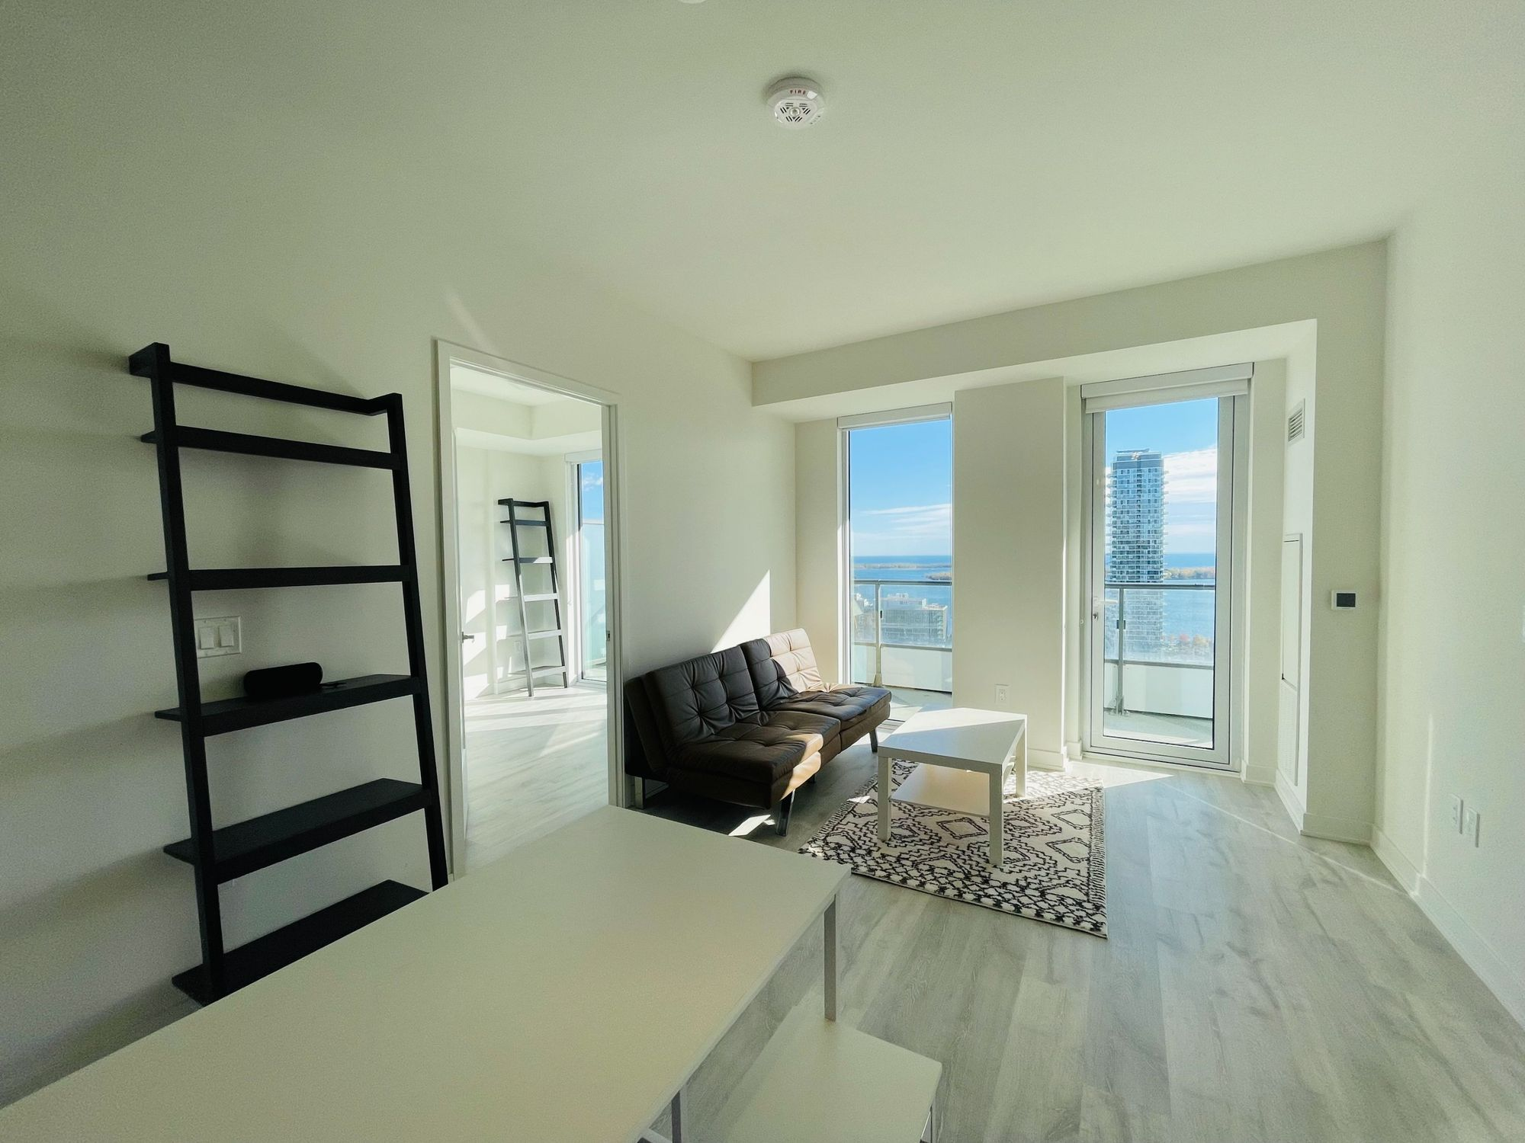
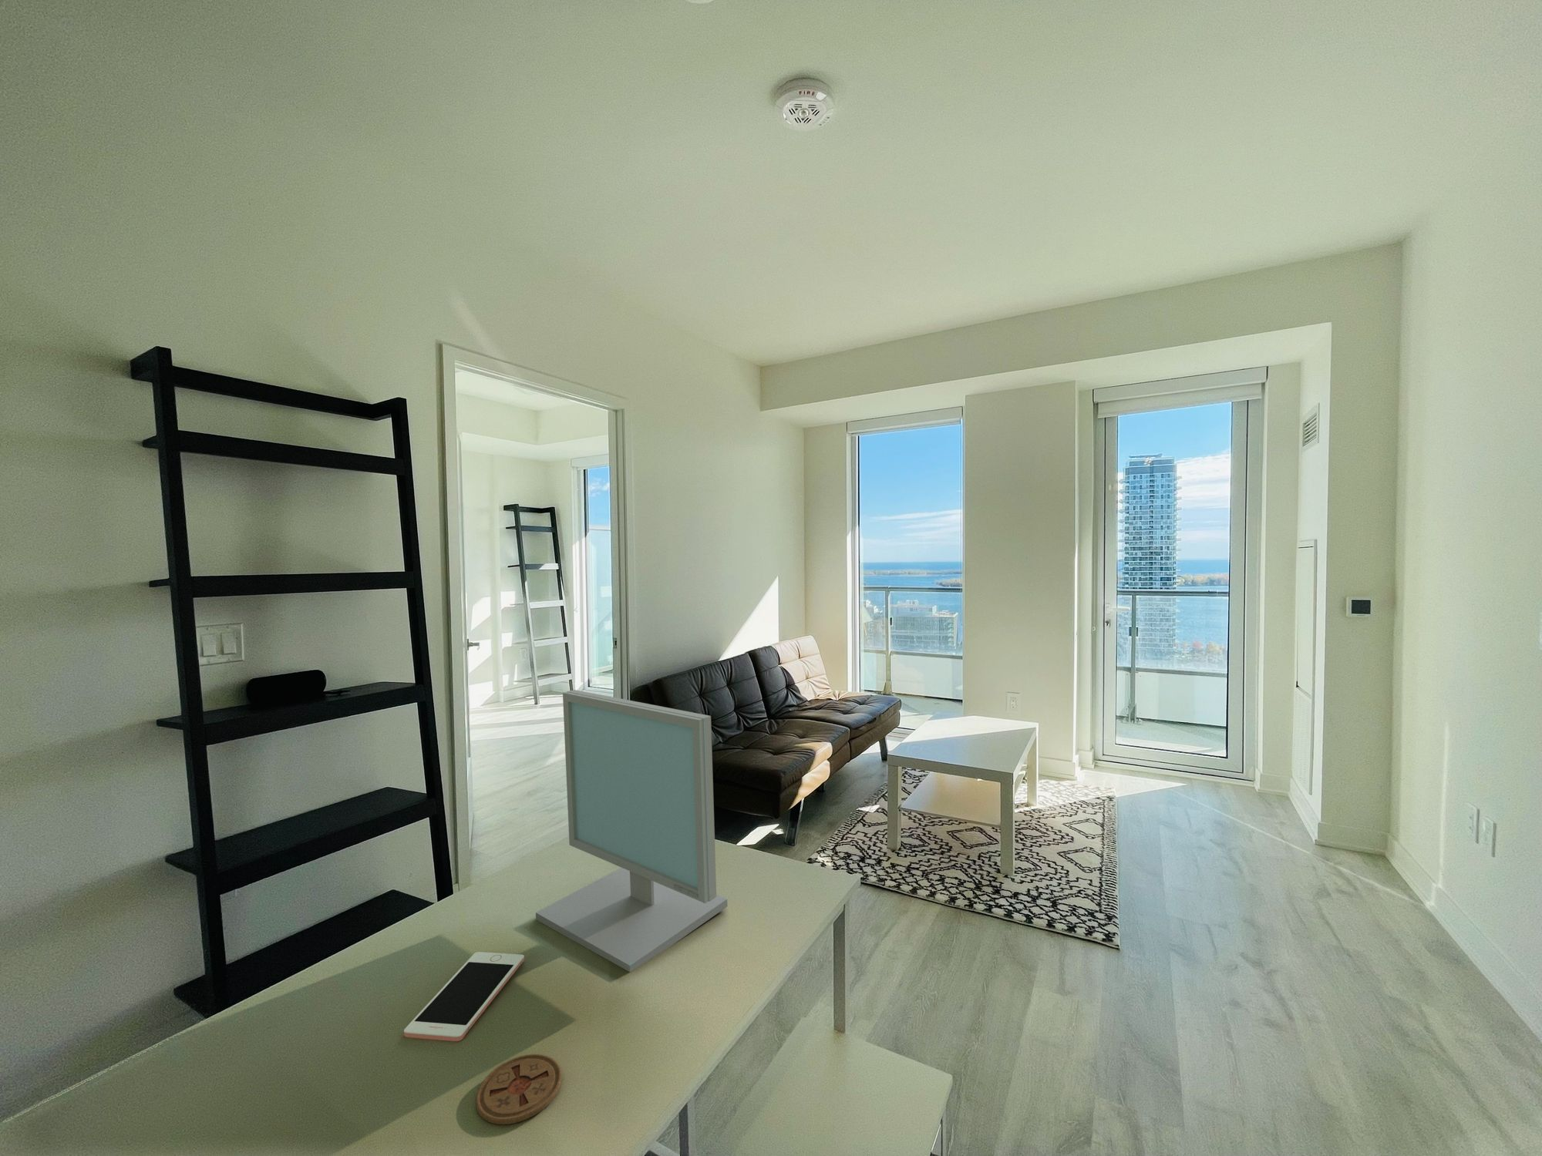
+ computer monitor (629, 810)
+ cell phone (469, 992)
+ coaster (520, 1087)
